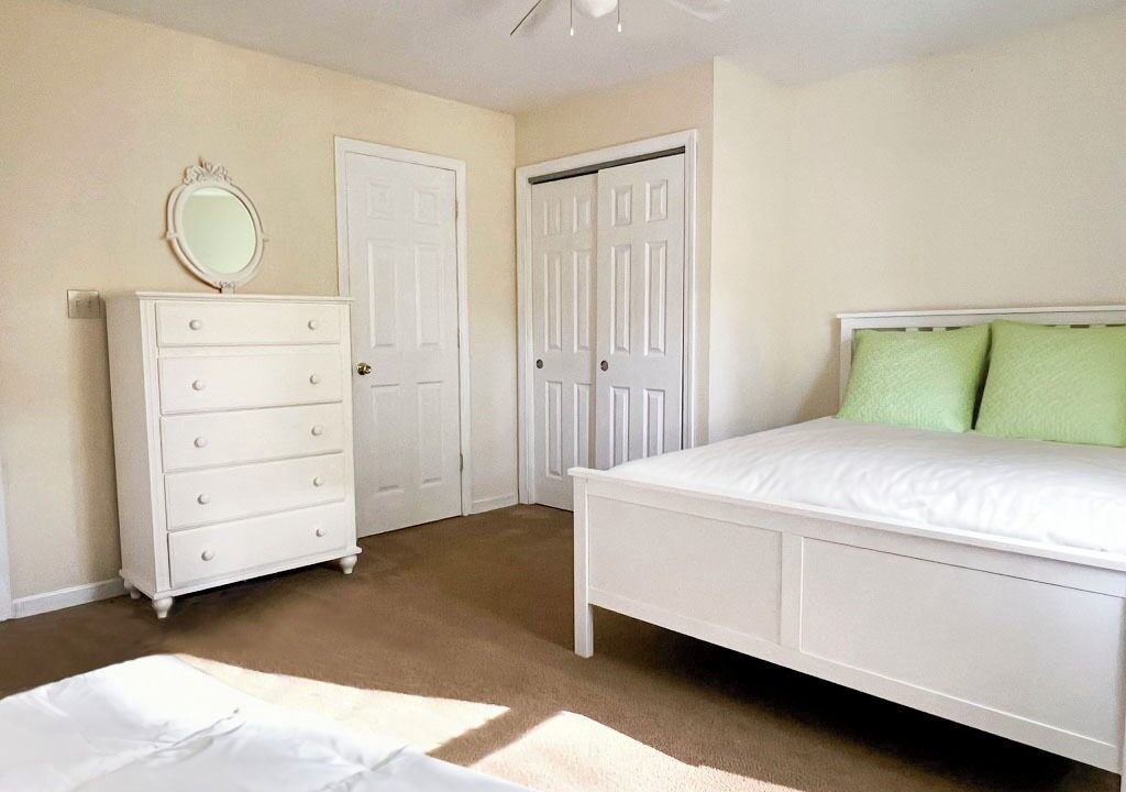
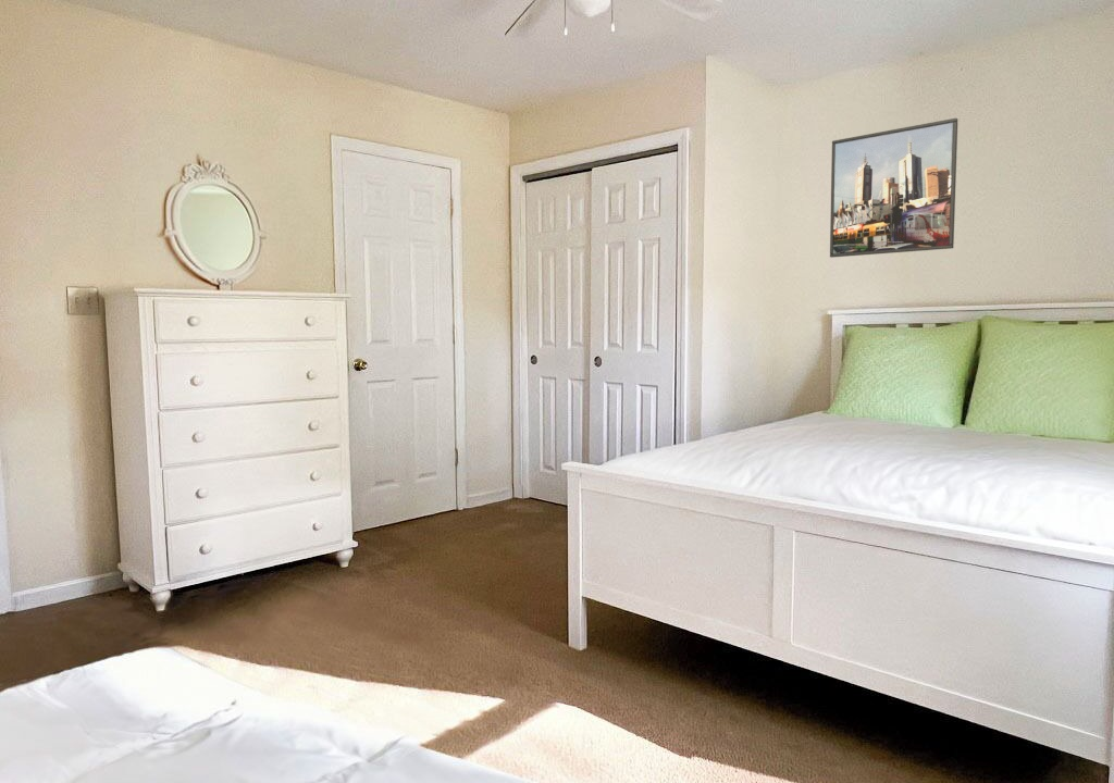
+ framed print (890, 191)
